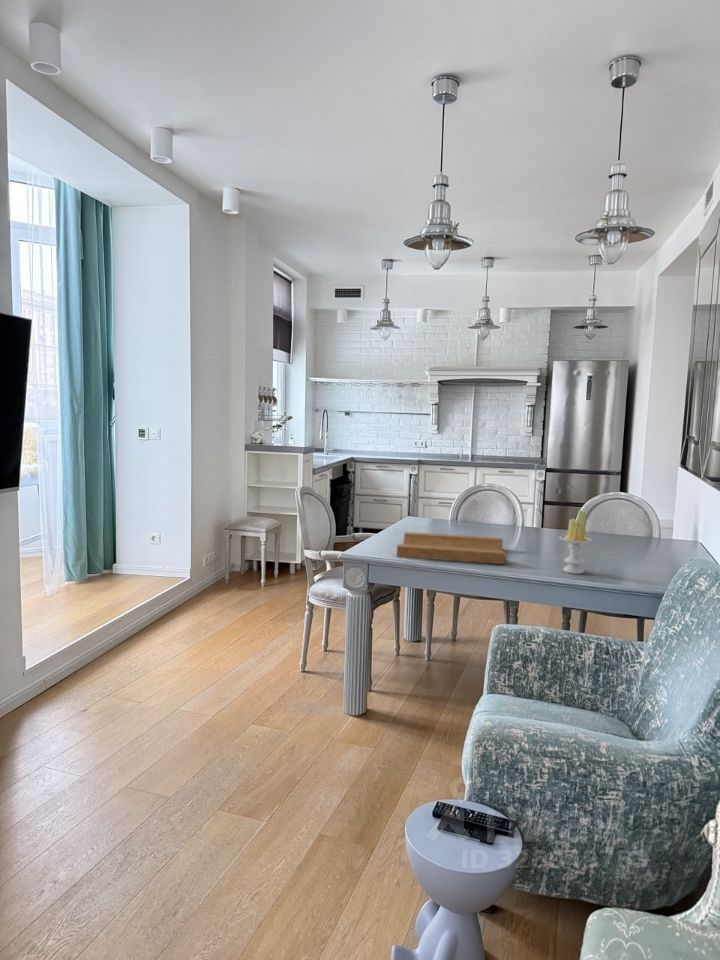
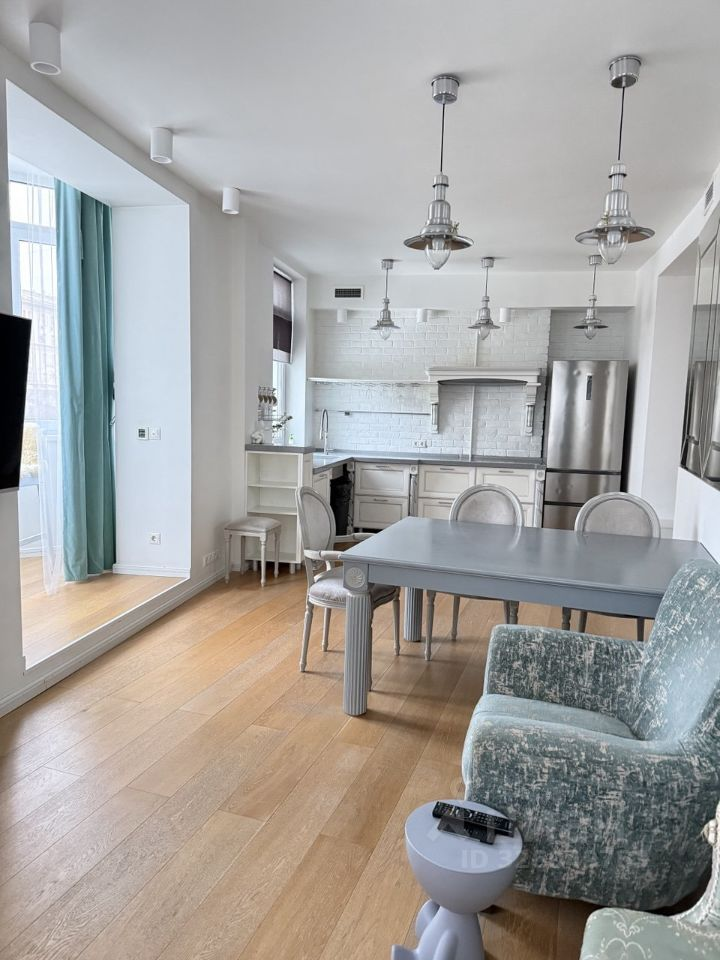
- candle (575, 540)
- cutting board (451, 547)
